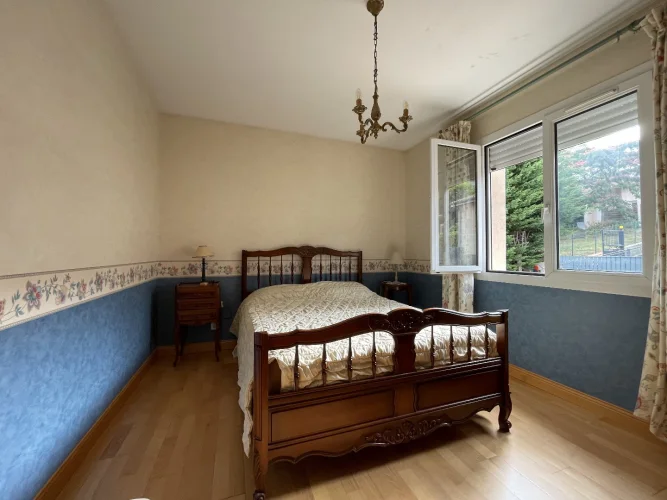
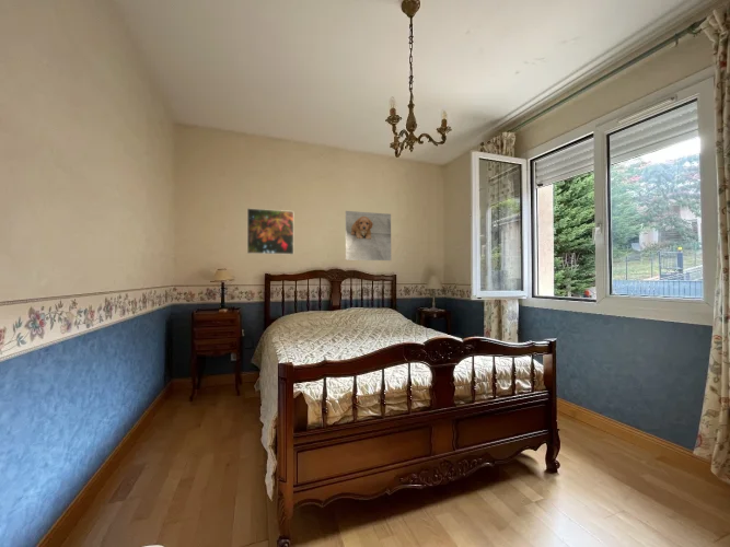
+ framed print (270, 232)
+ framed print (369, 236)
